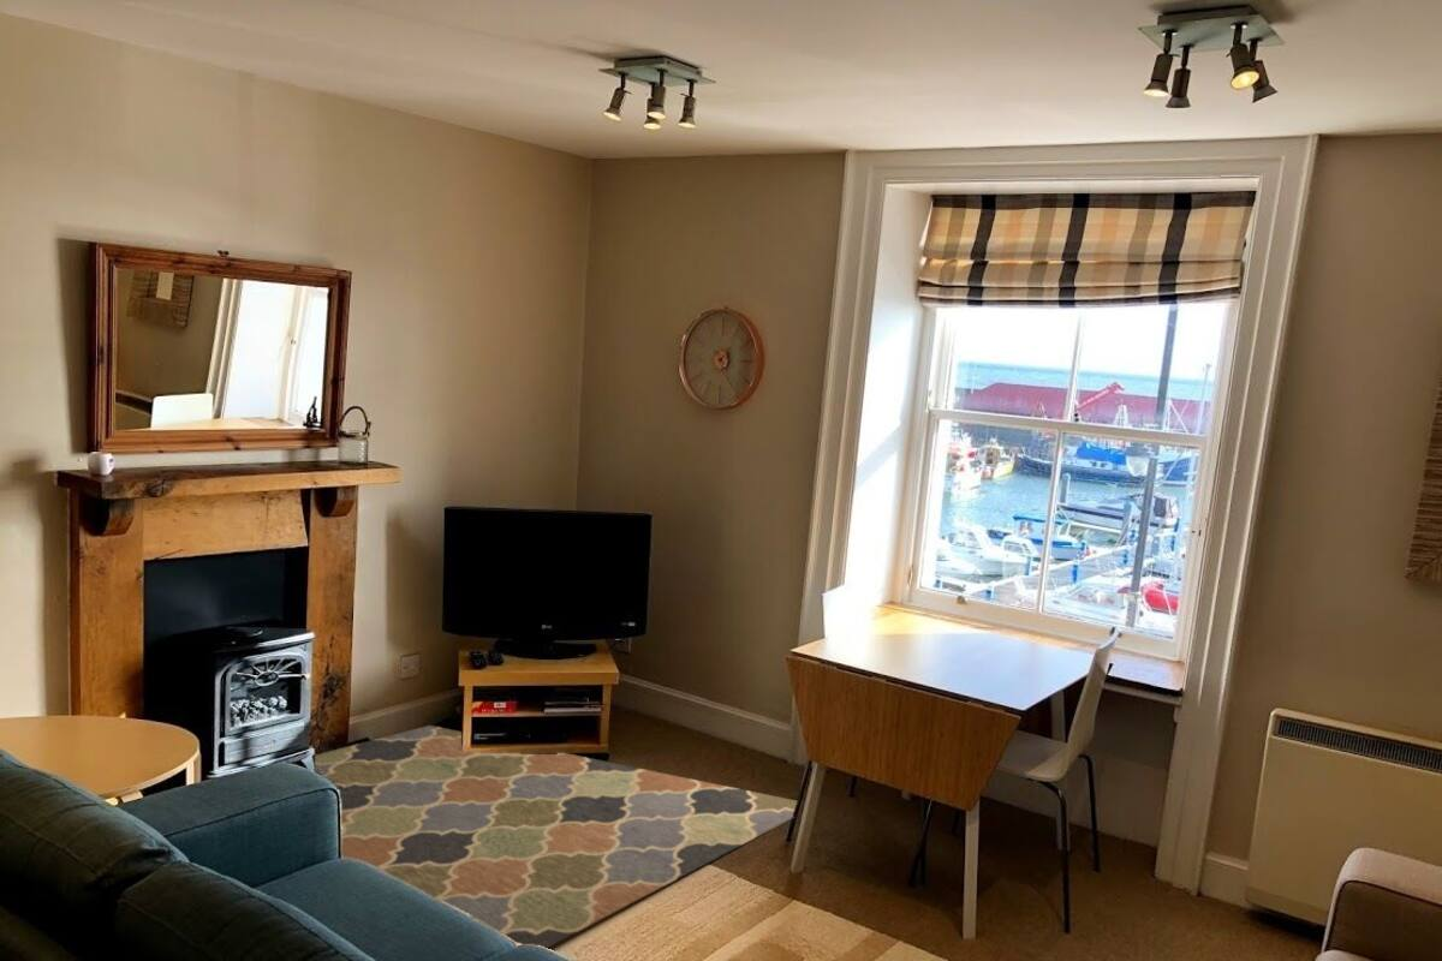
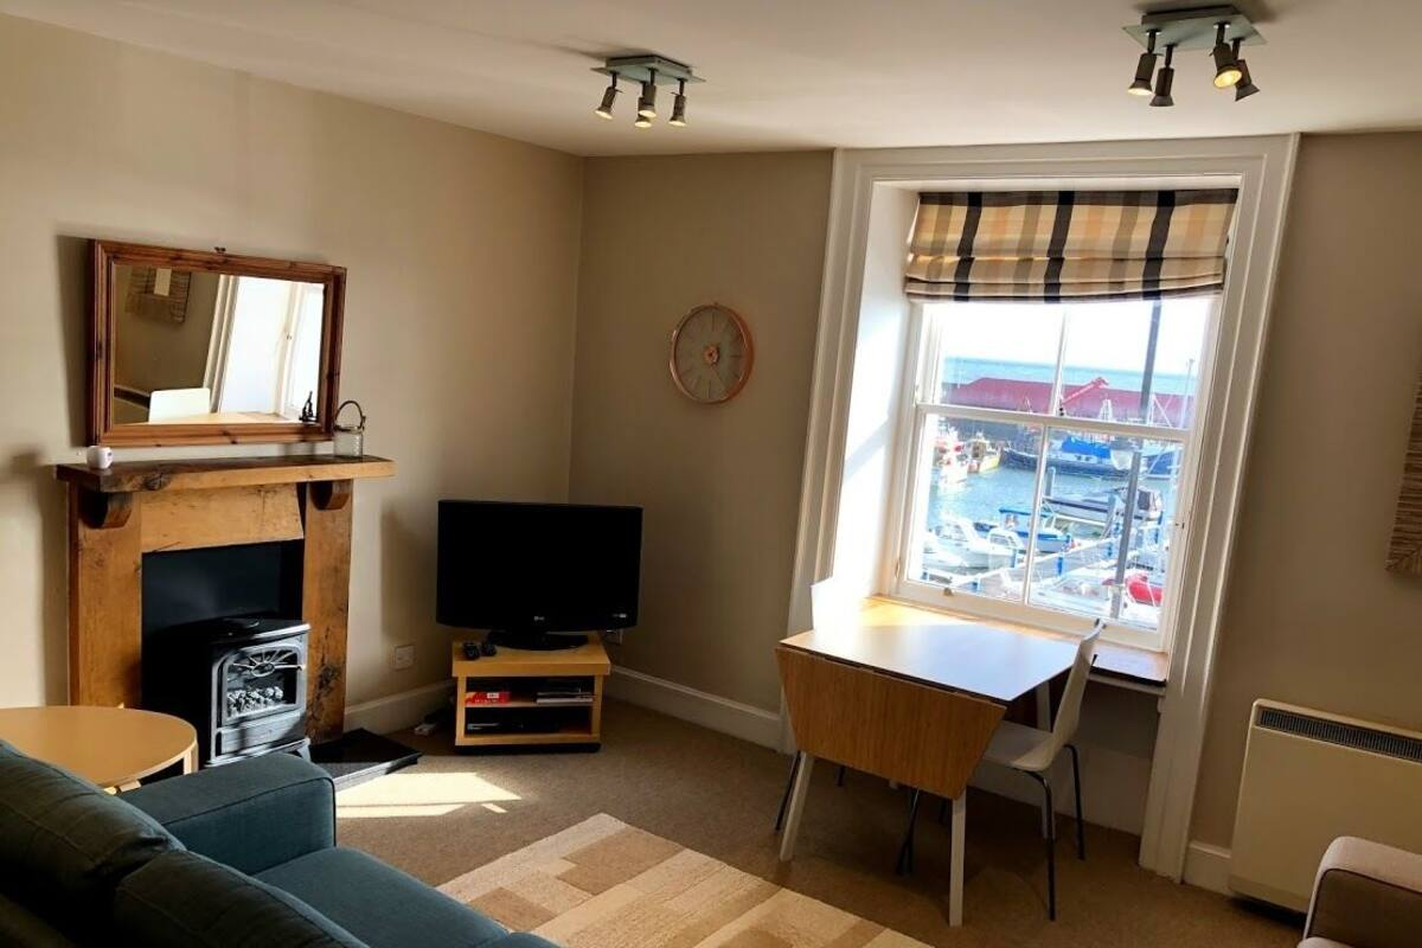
- rug (544, 787)
